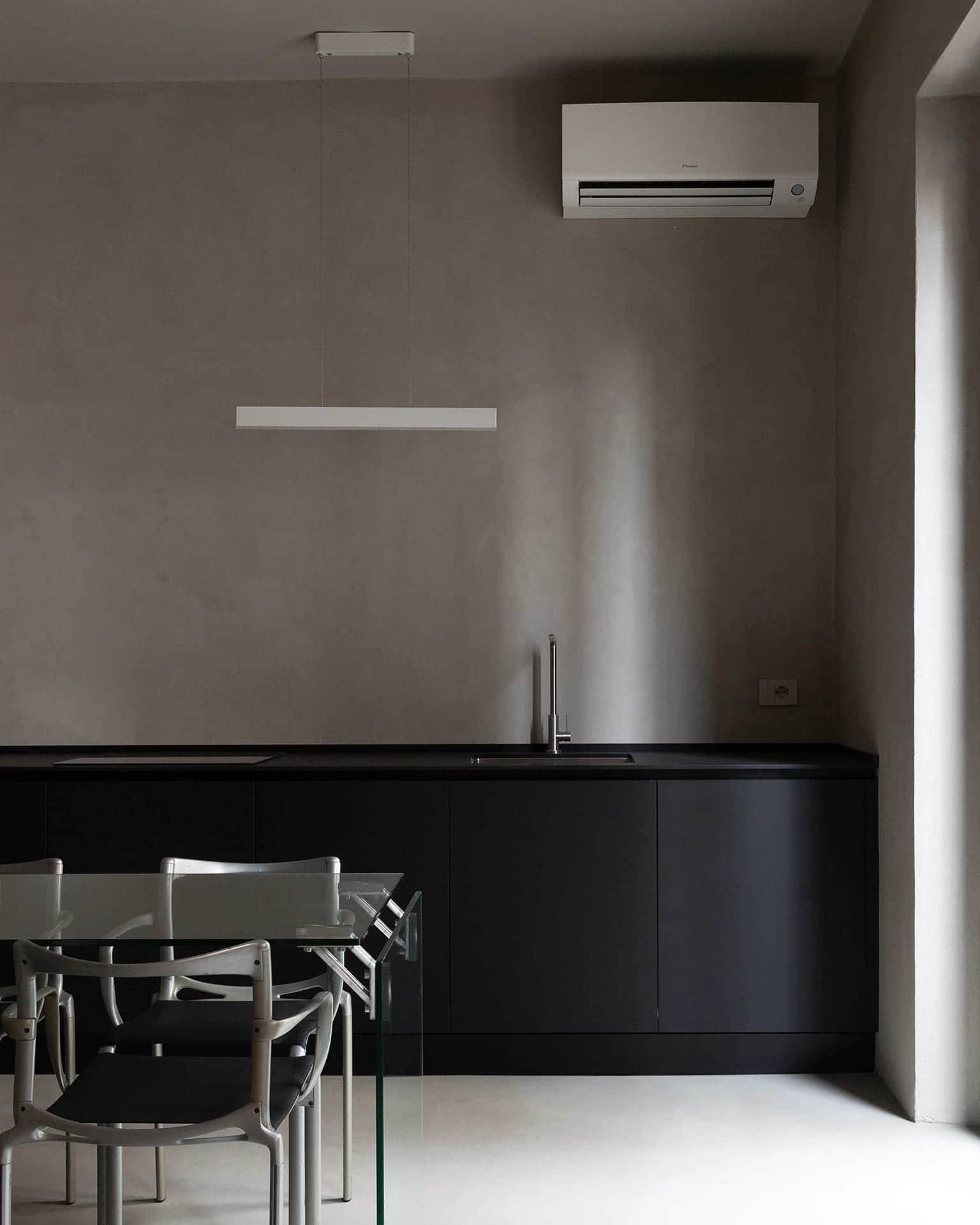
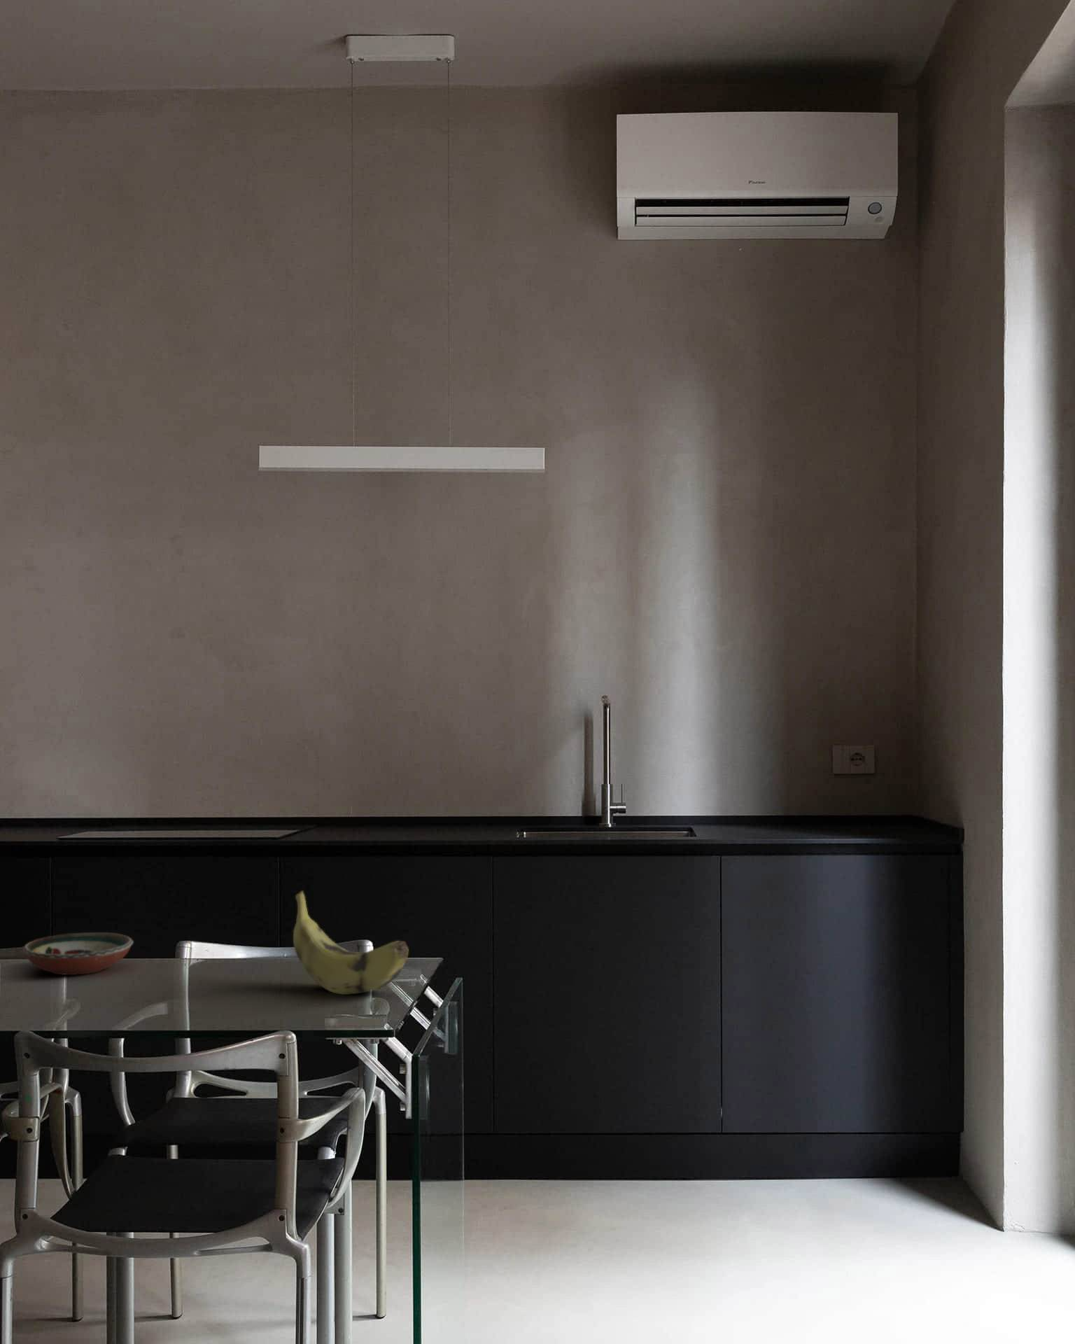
+ banana (346, 949)
+ decorative bowl (78, 957)
